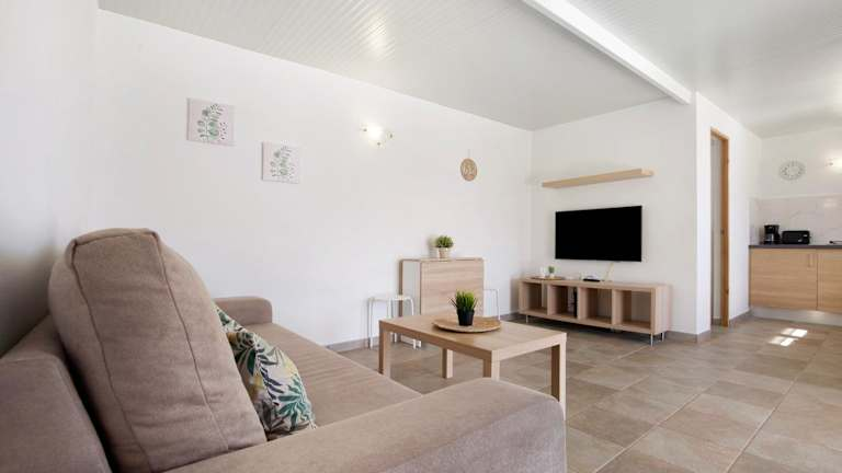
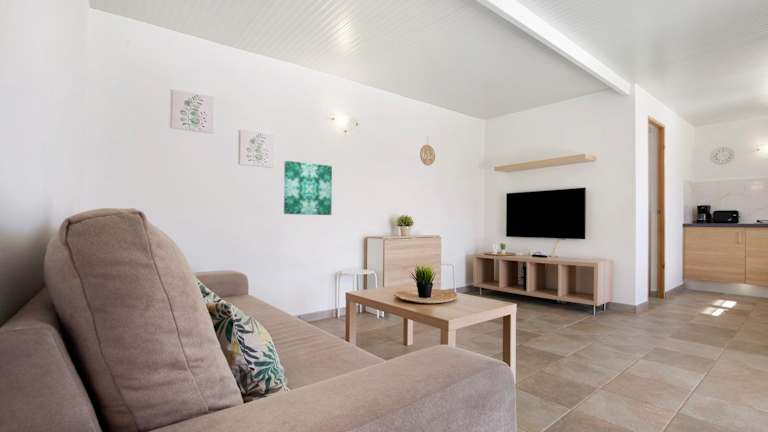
+ wall art (308, 189)
